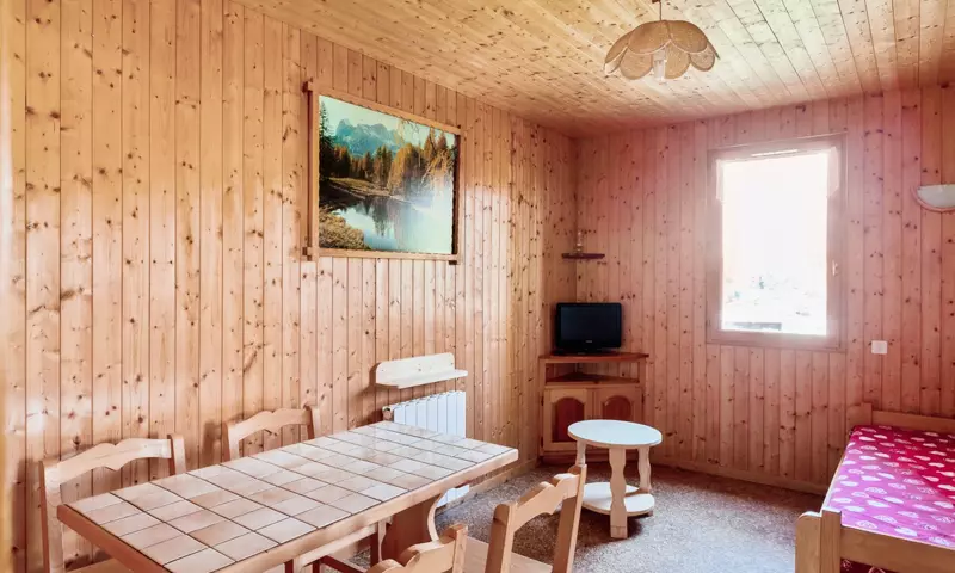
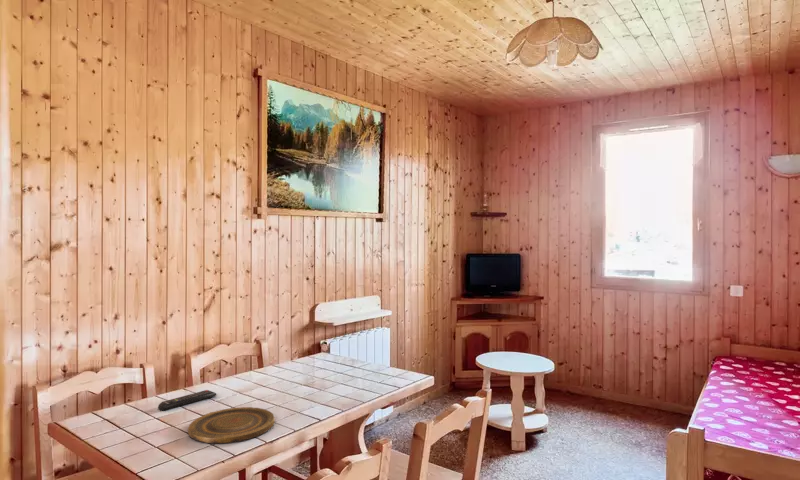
+ plate (232, 423)
+ remote control (188, 399)
